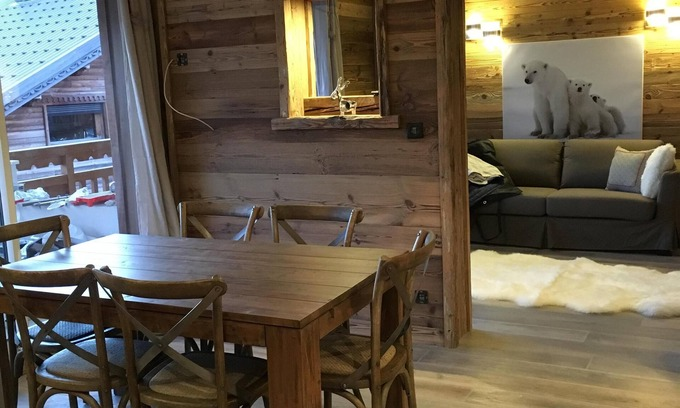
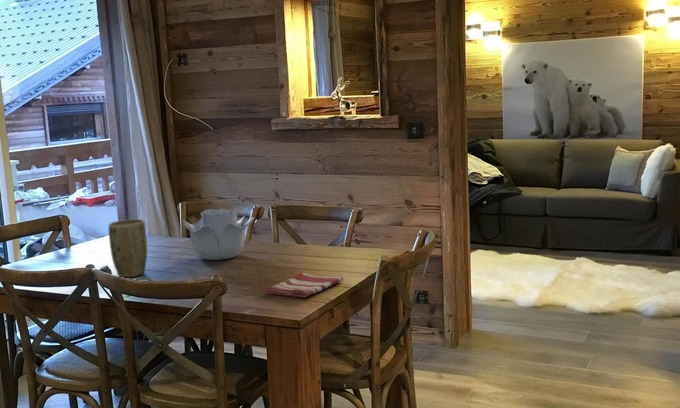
+ dish towel (305, 284)
+ decorative bowl (217, 233)
+ plant pot (129, 248)
